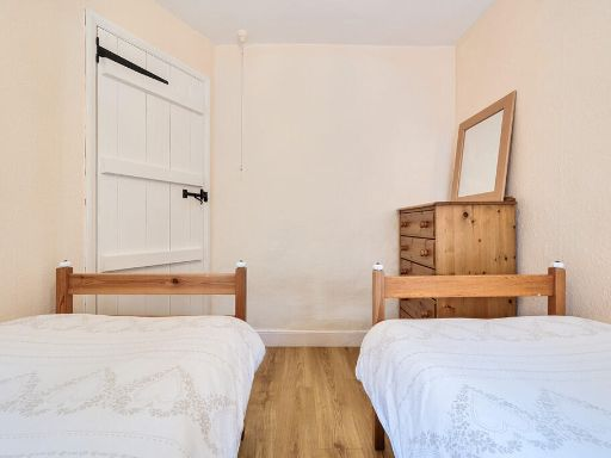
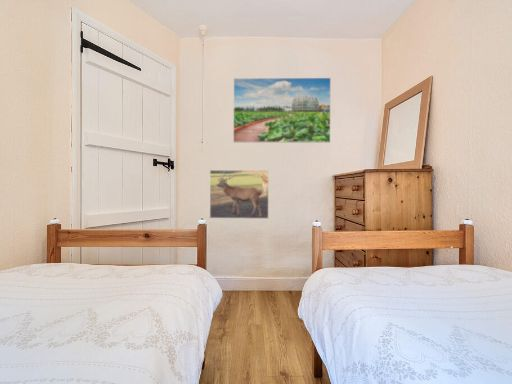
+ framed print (281, 110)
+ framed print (239, 194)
